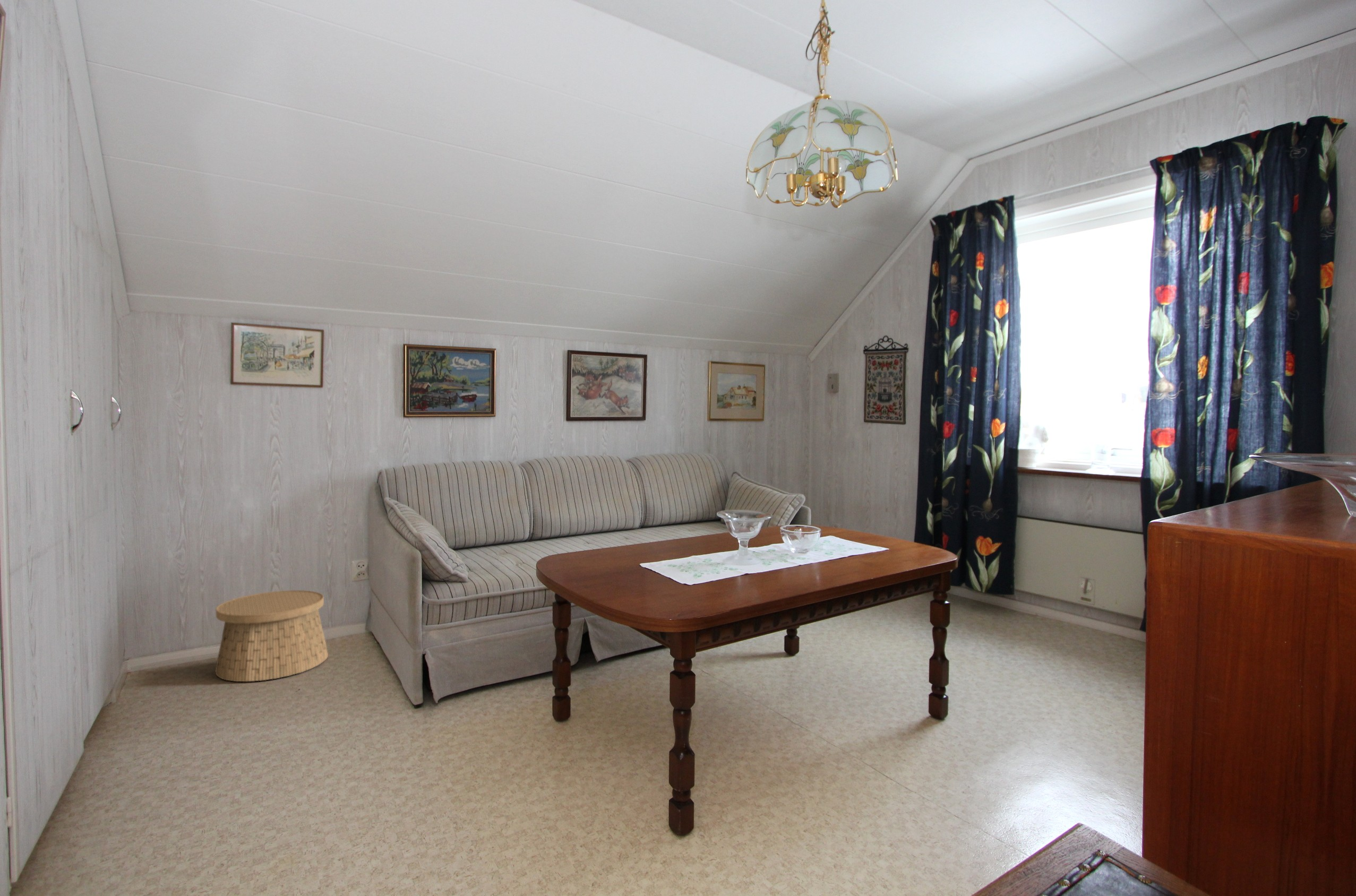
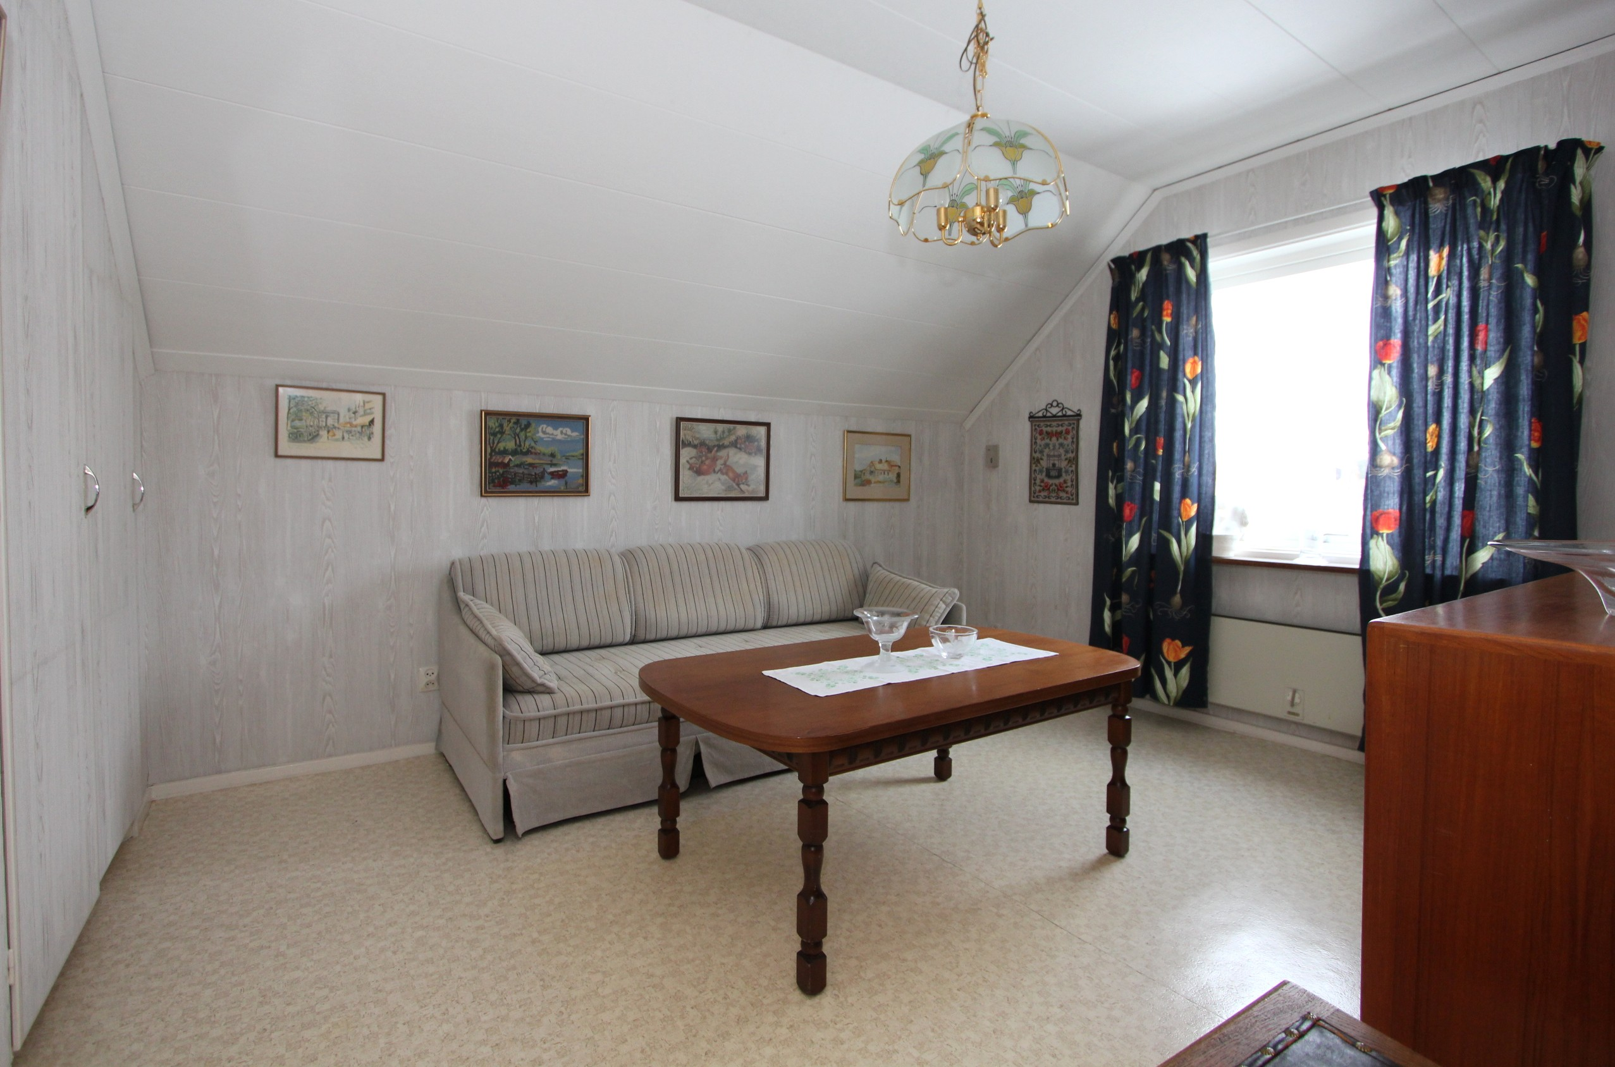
- basket (273, 632)
